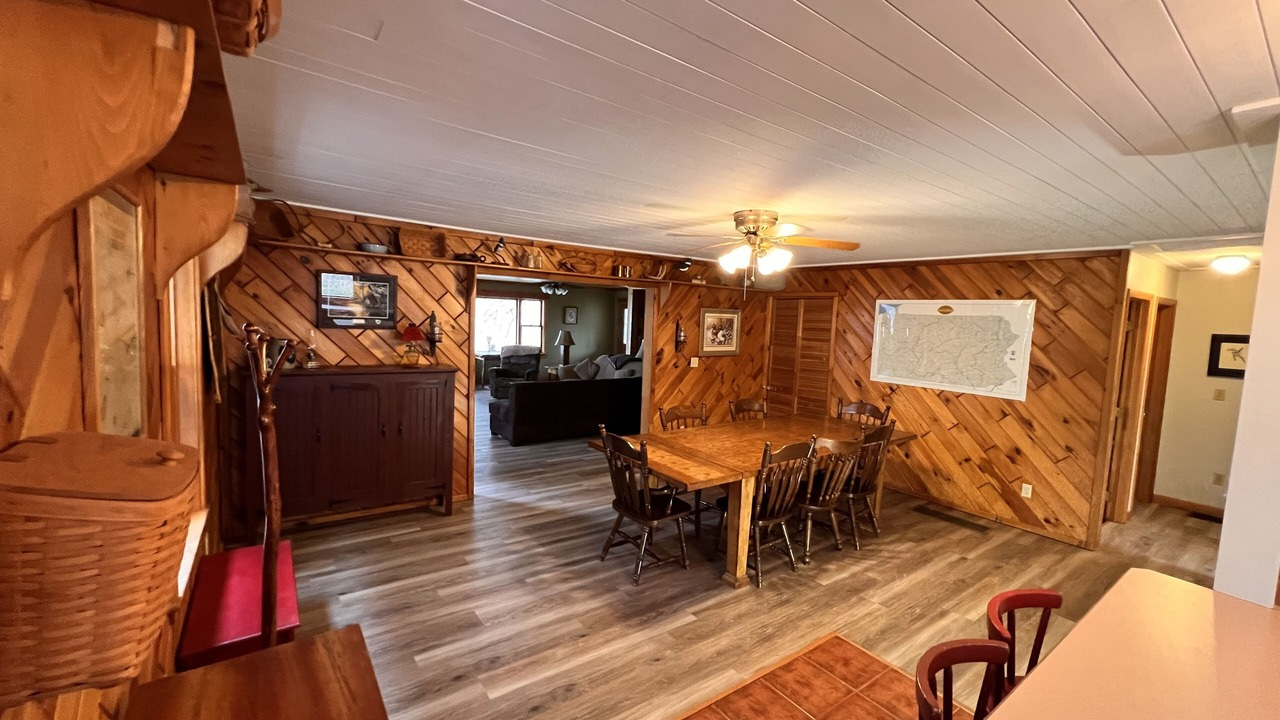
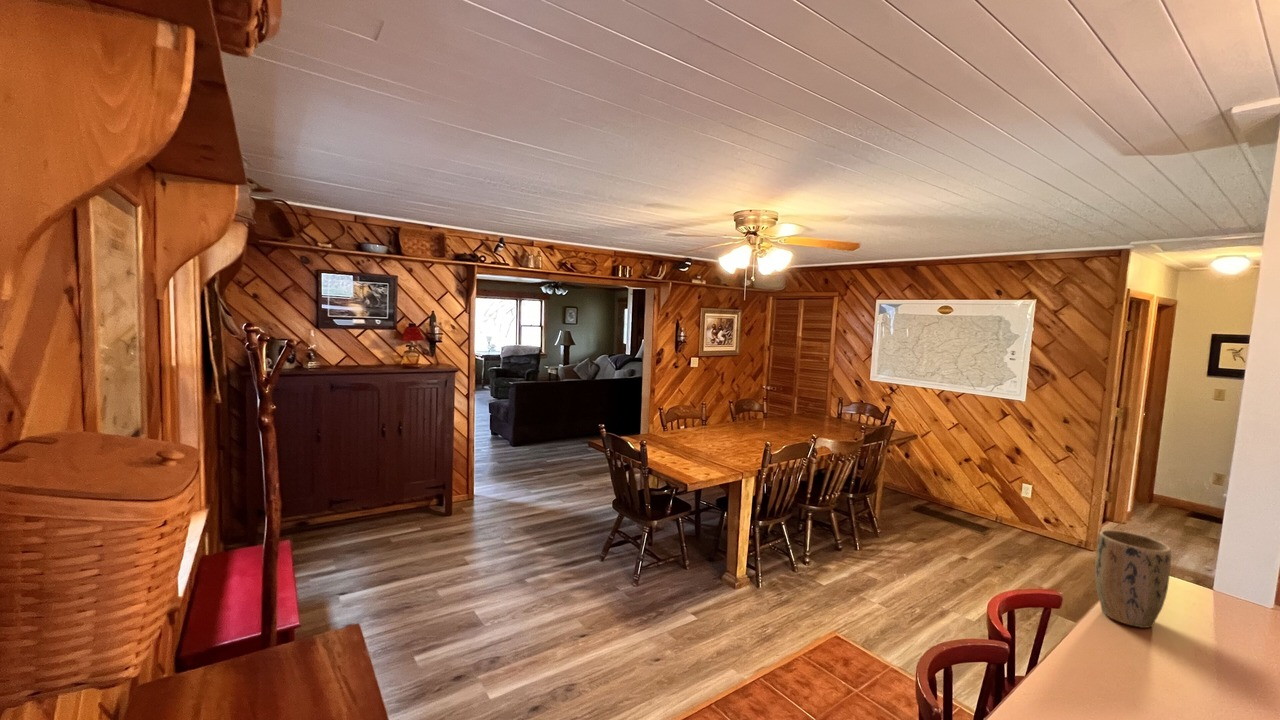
+ plant pot (1129, 578)
